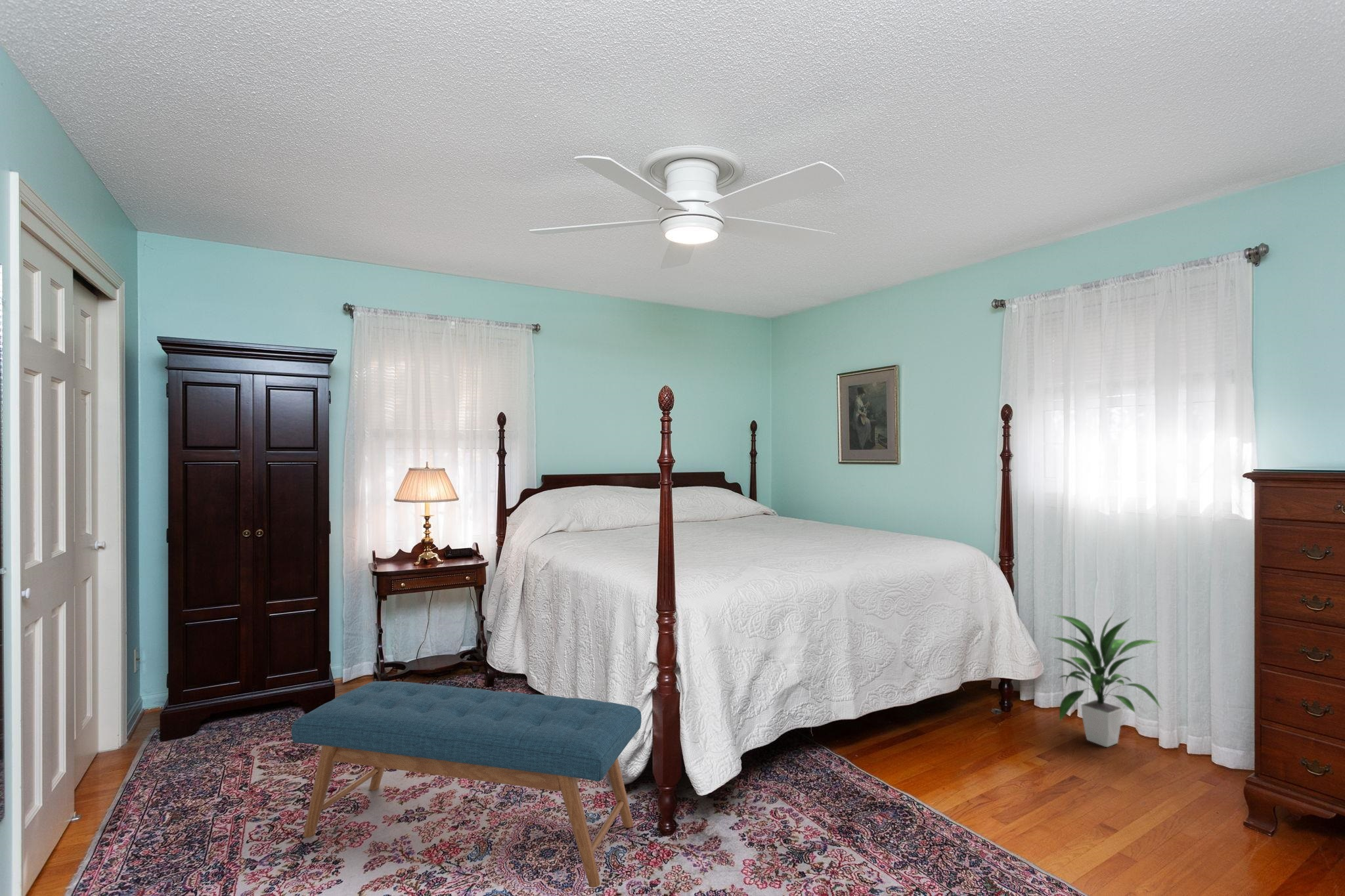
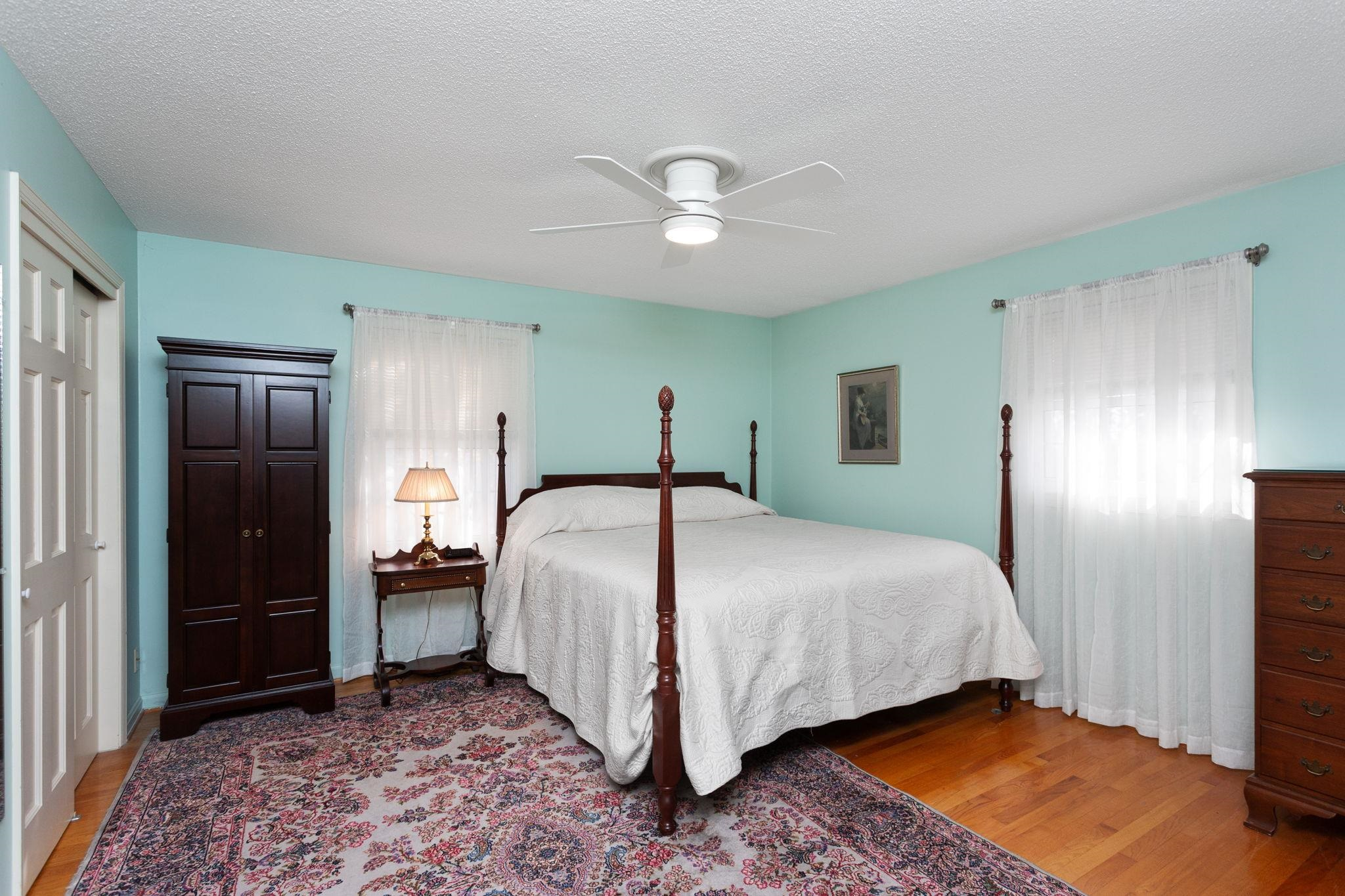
- bench (470, 767)
- indoor plant (1096, 675)
